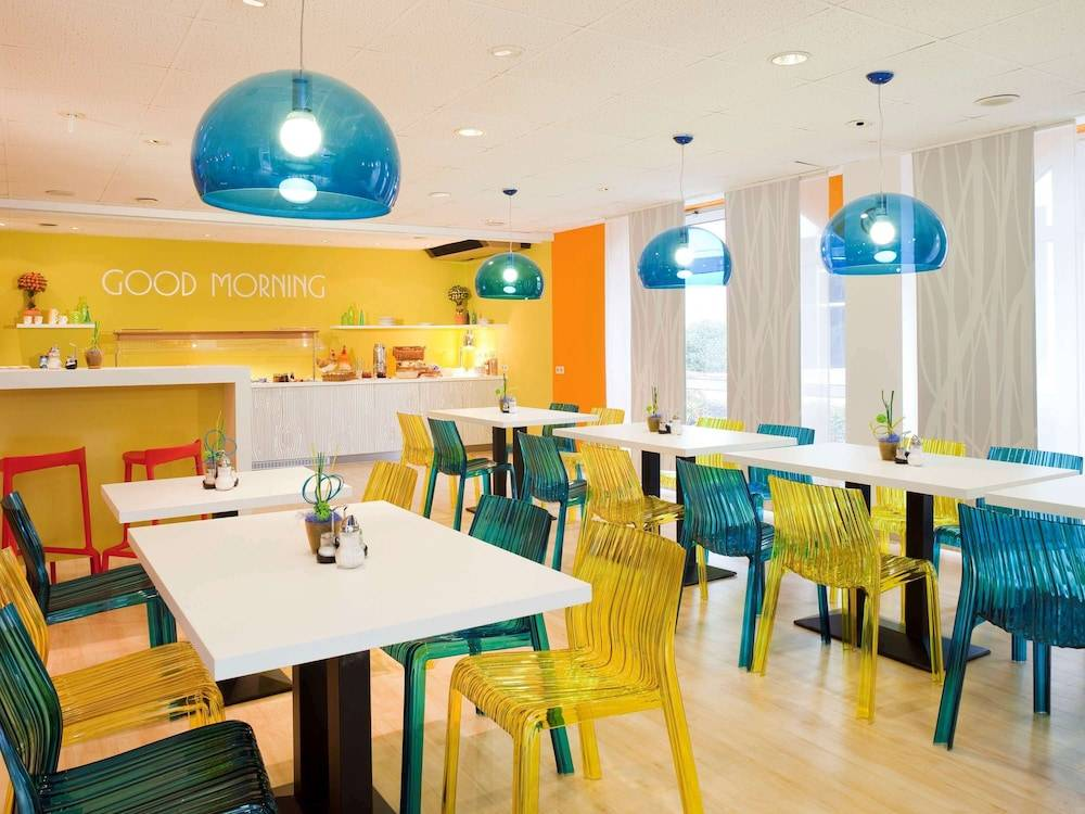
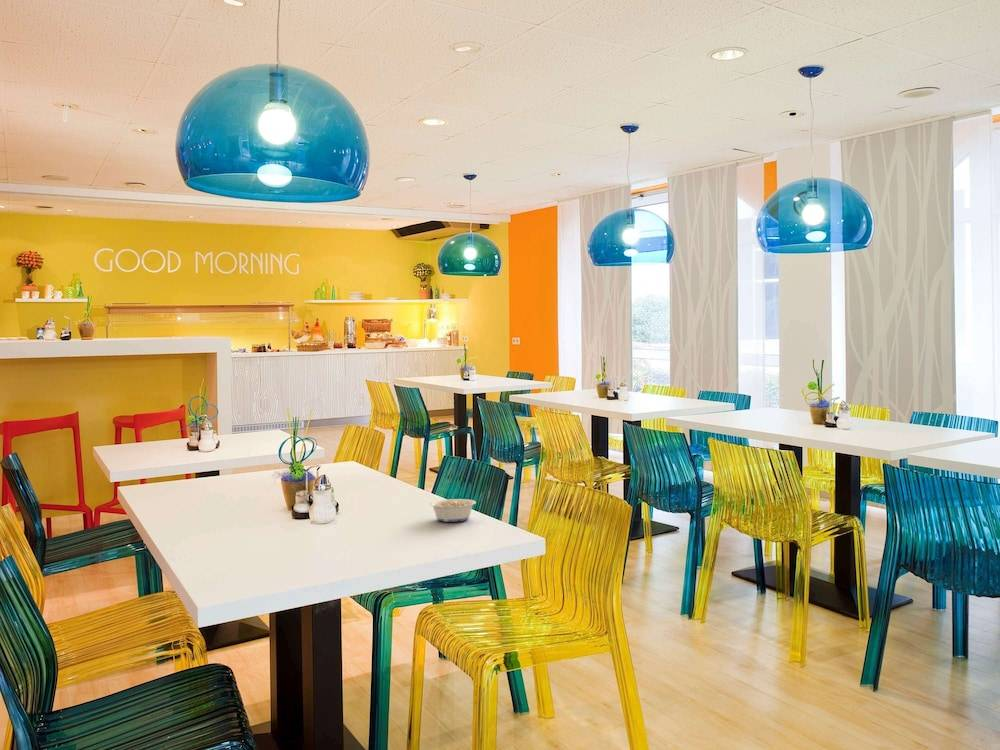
+ legume (451, 509)
